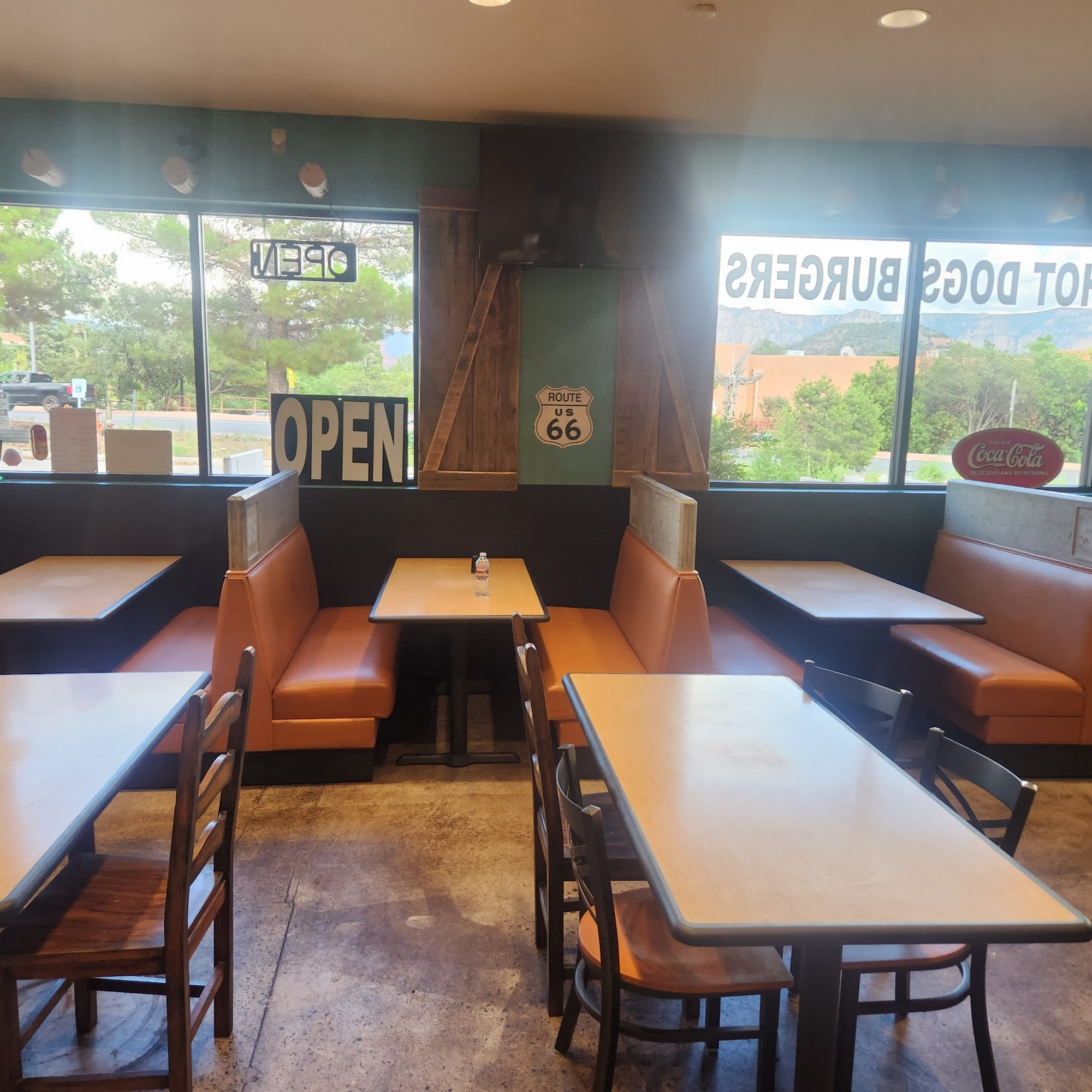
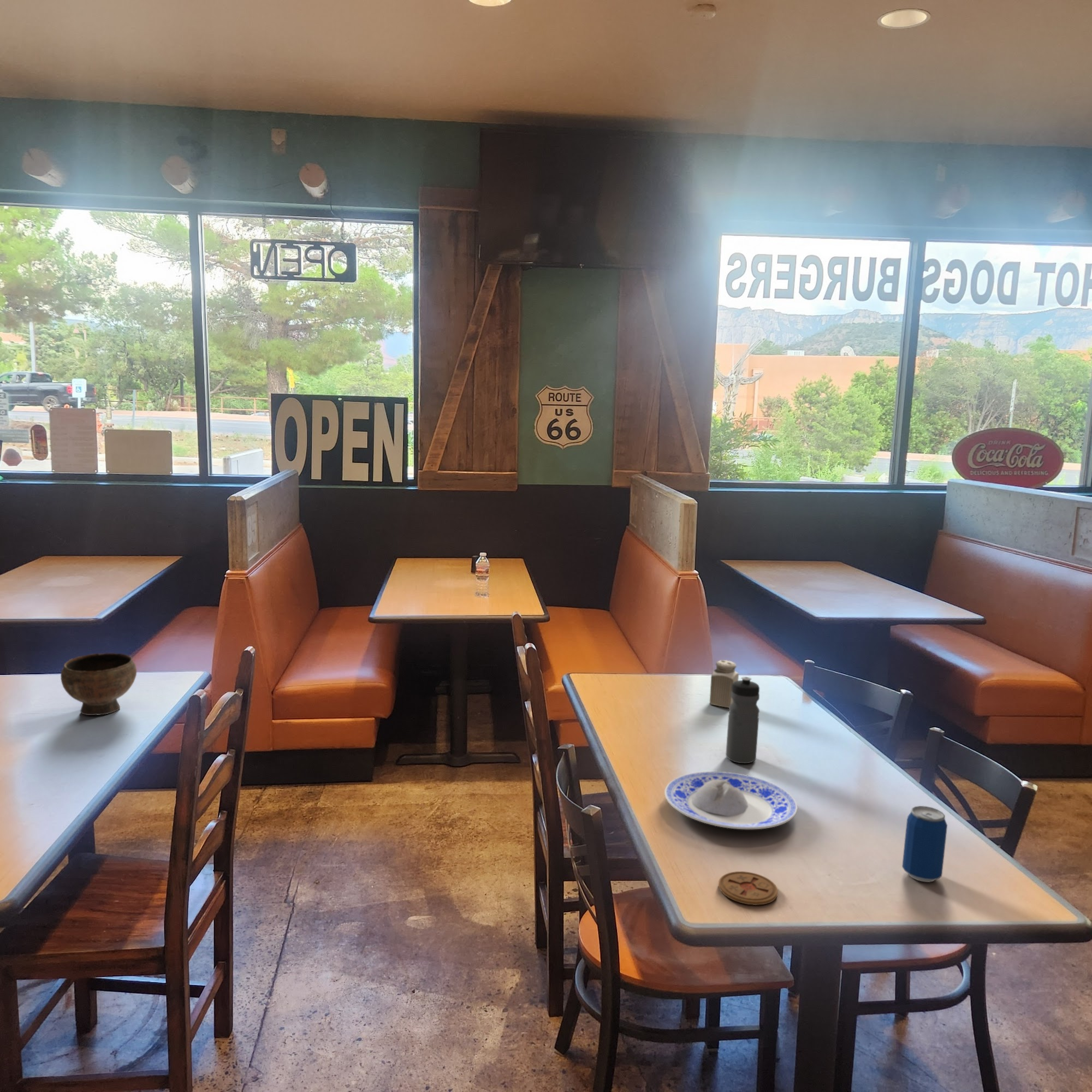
+ beverage can (924, 844)
+ coaster (747, 887)
+ salt shaker (725, 682)
+ bowl (99, 685)
+ plate (730, 797)
+ water bottle (743, 718)
